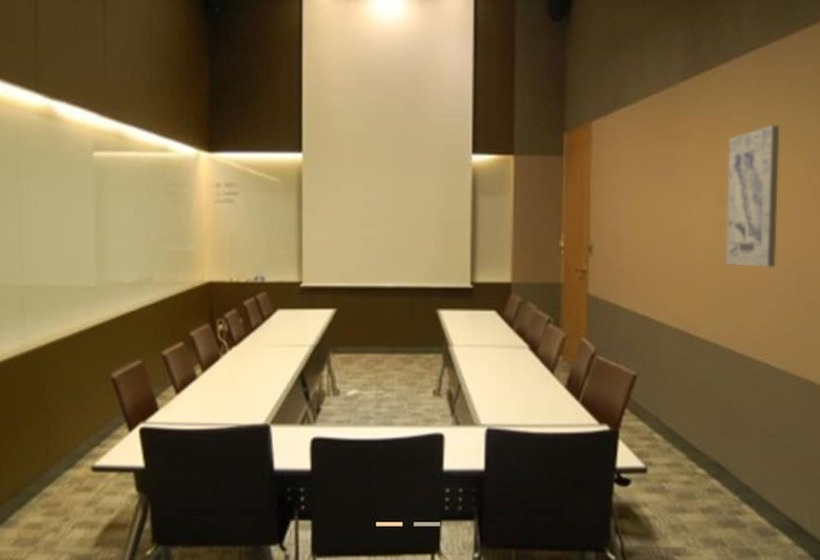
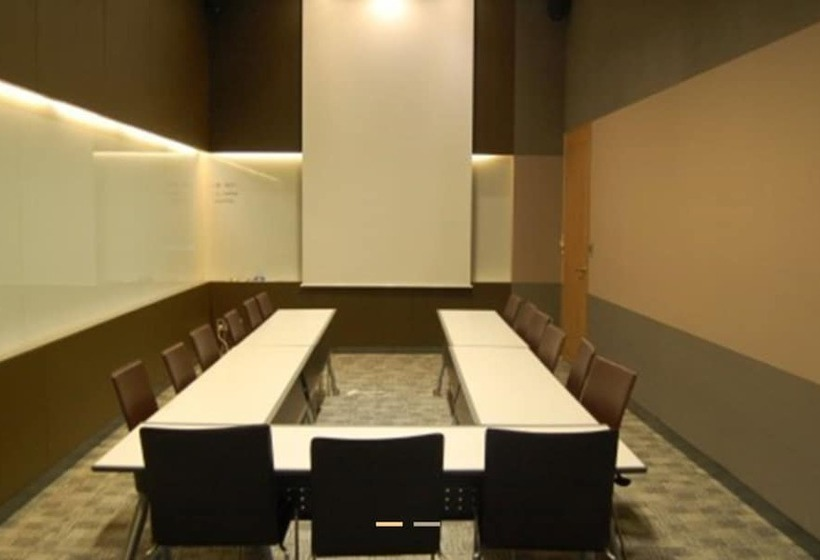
- wall art (751, 199)
